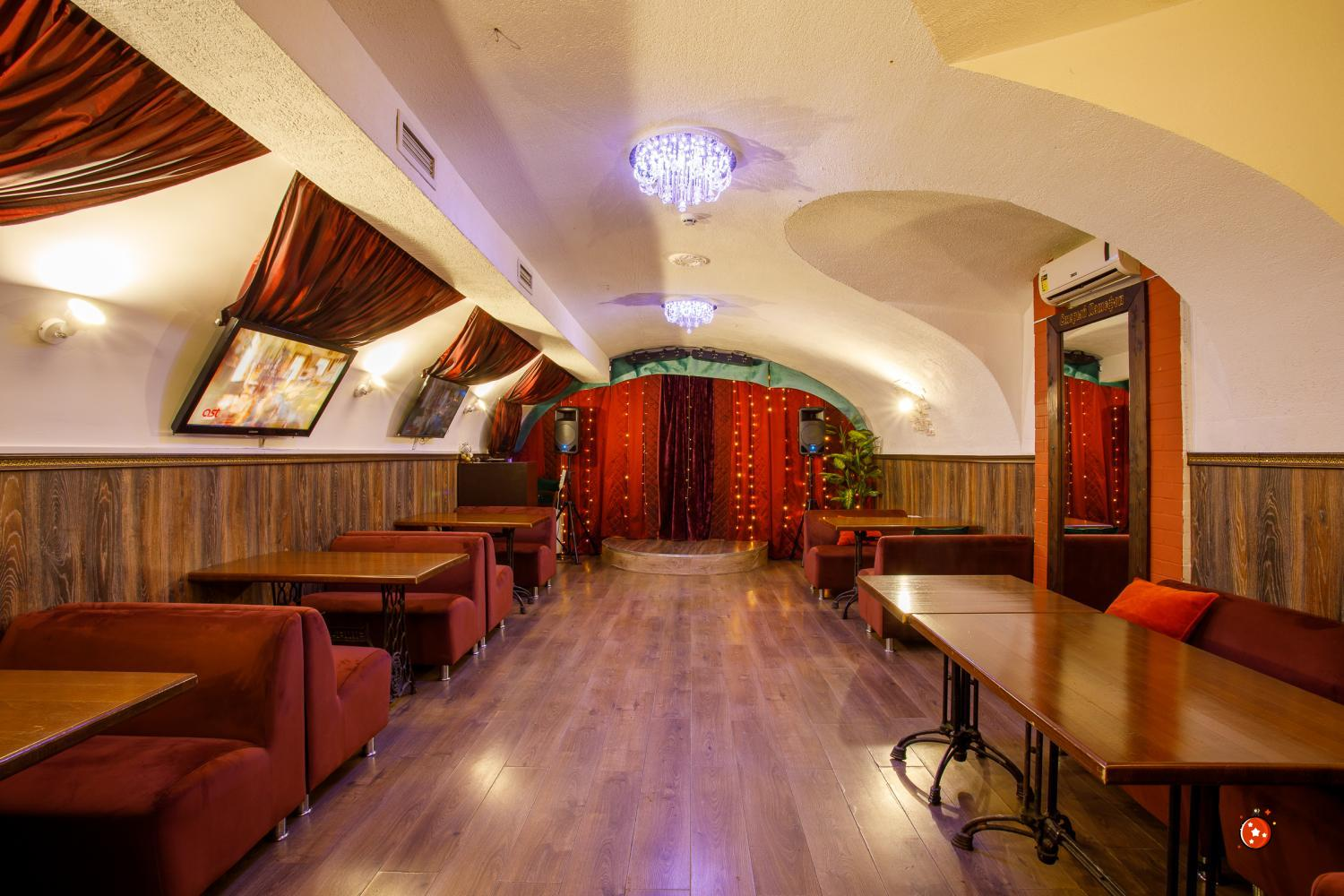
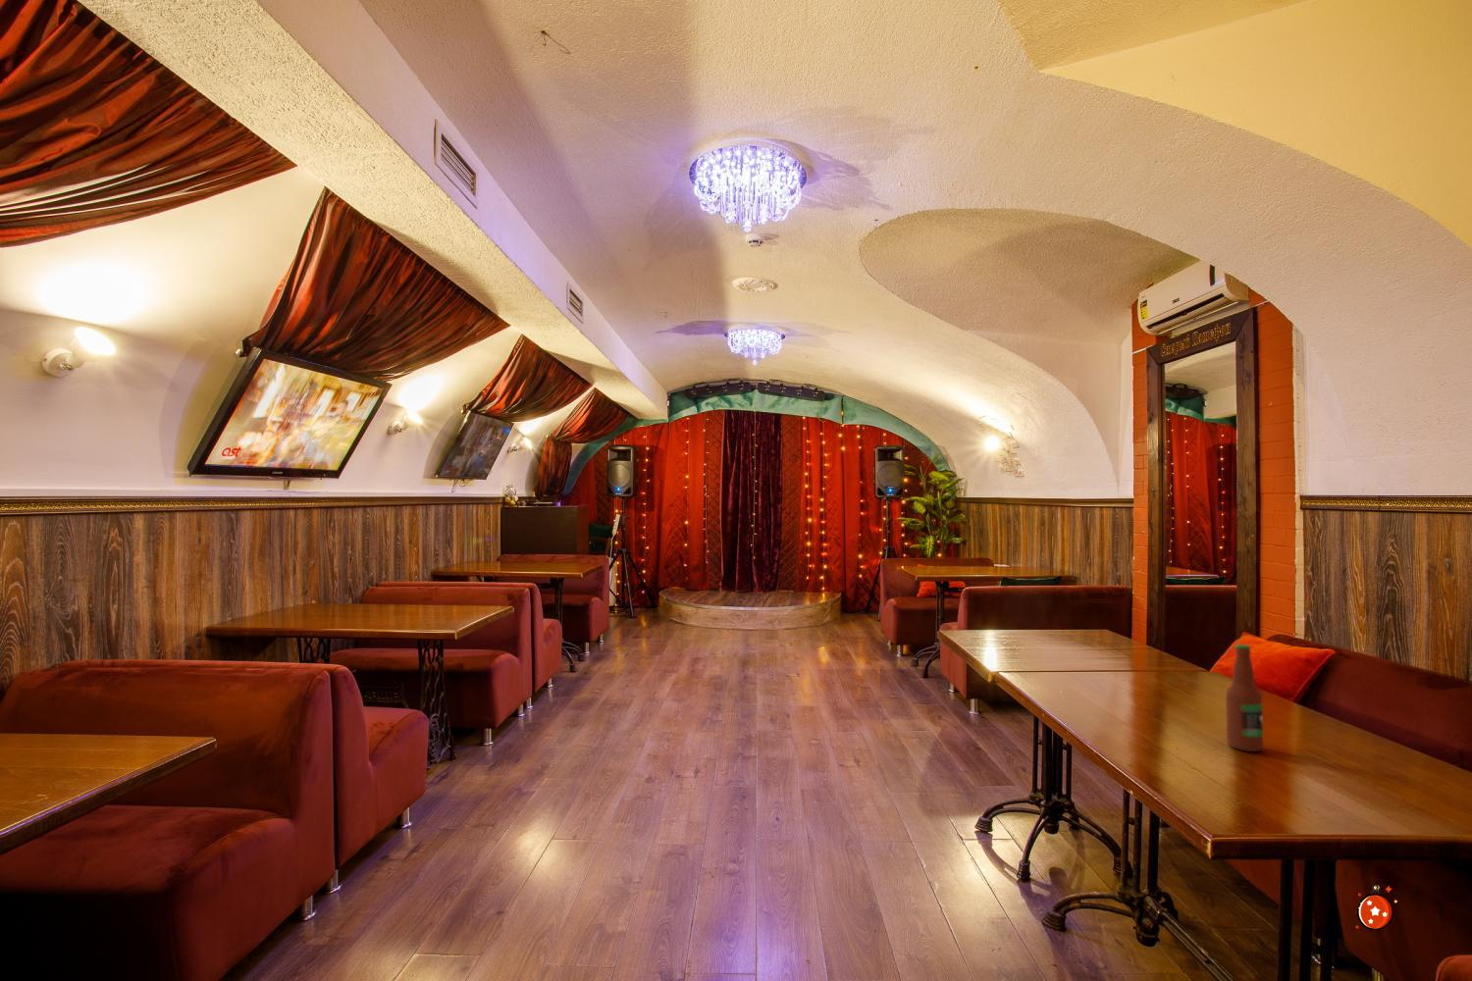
+ bottle (1243, 695)
